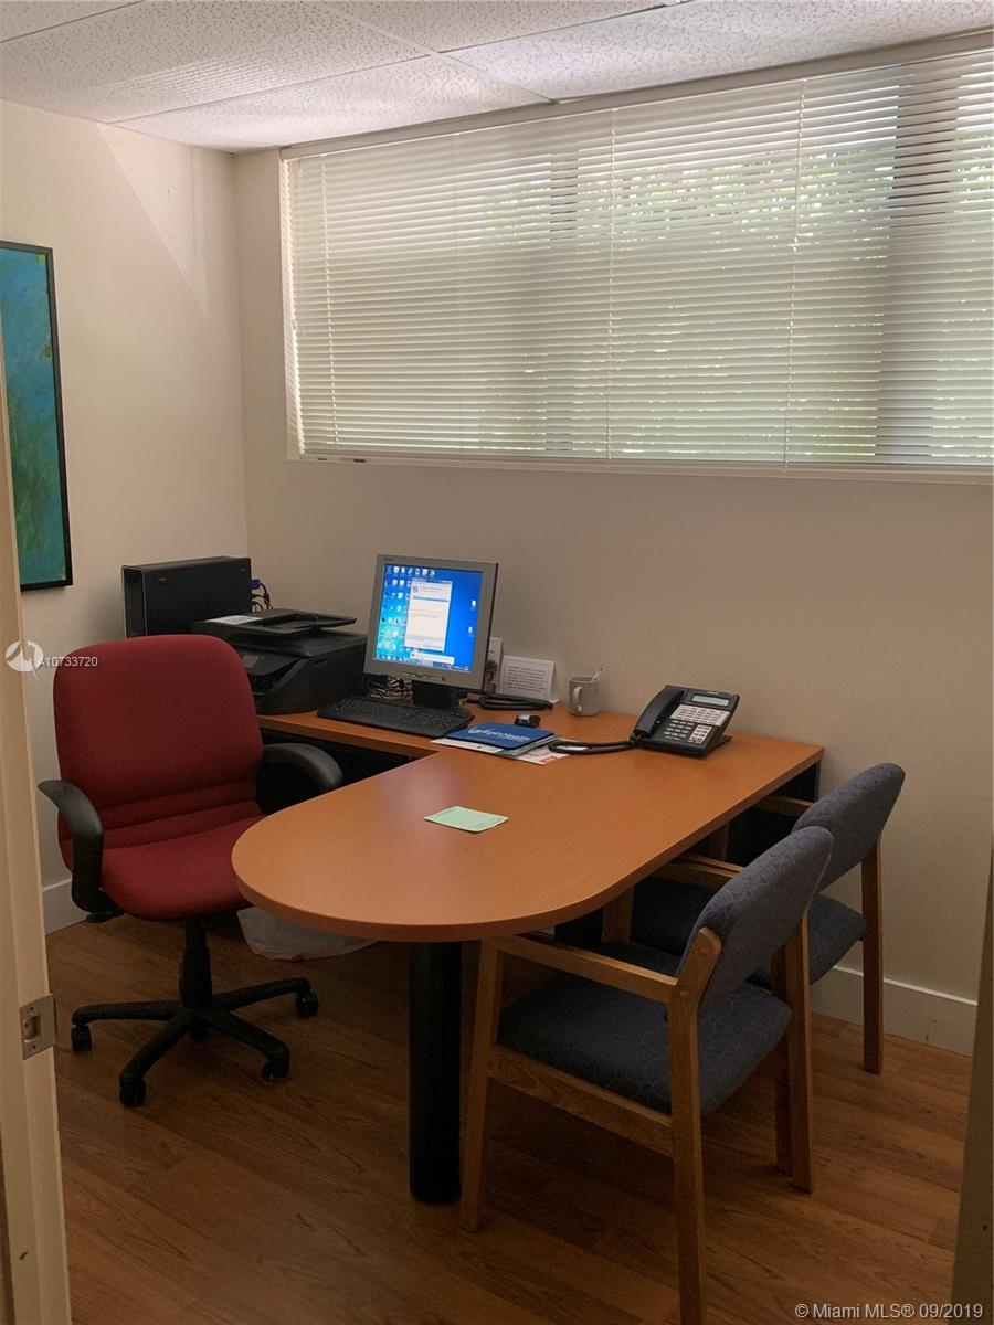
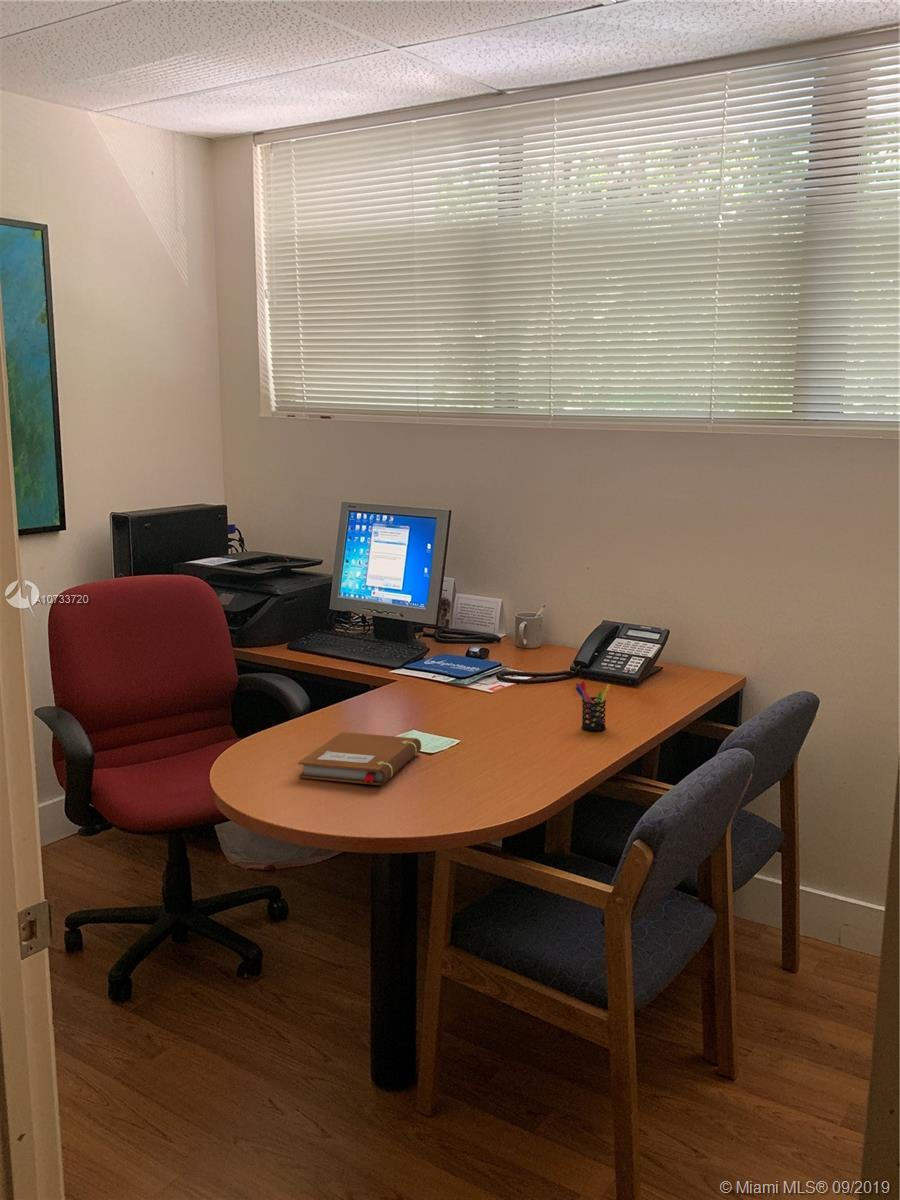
+ pen holder (593, 704)
+ notebook (361, 758)
